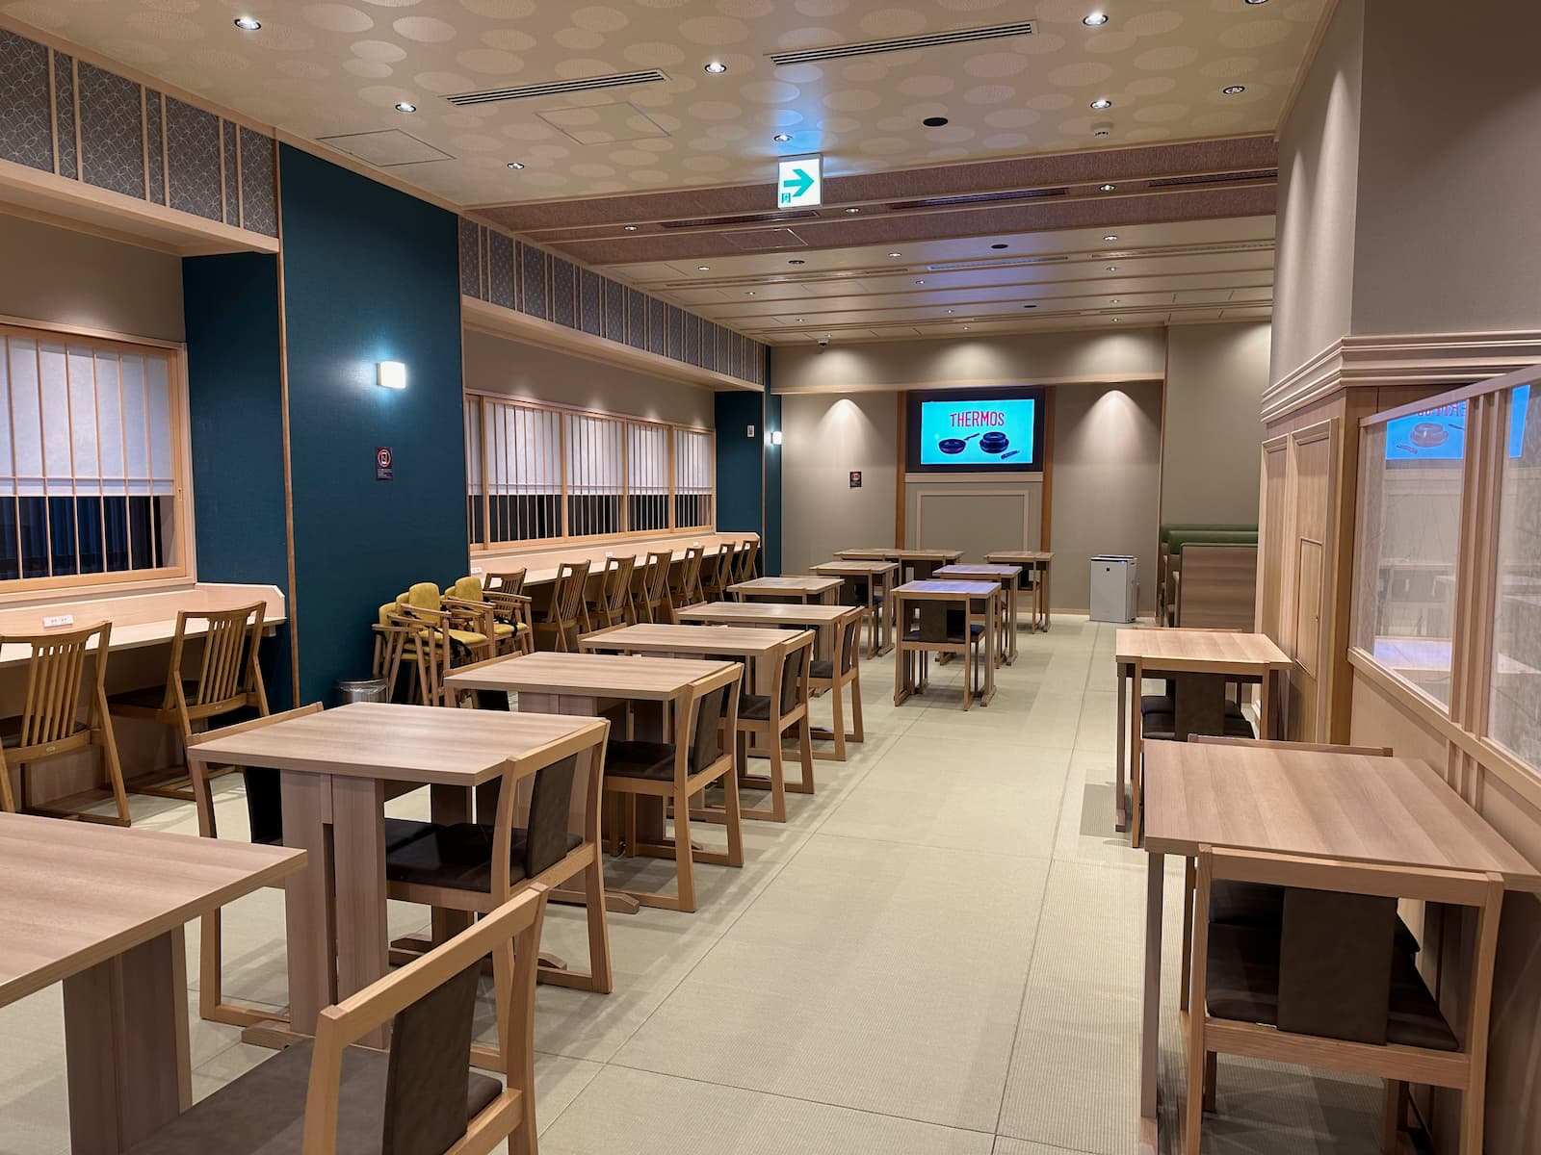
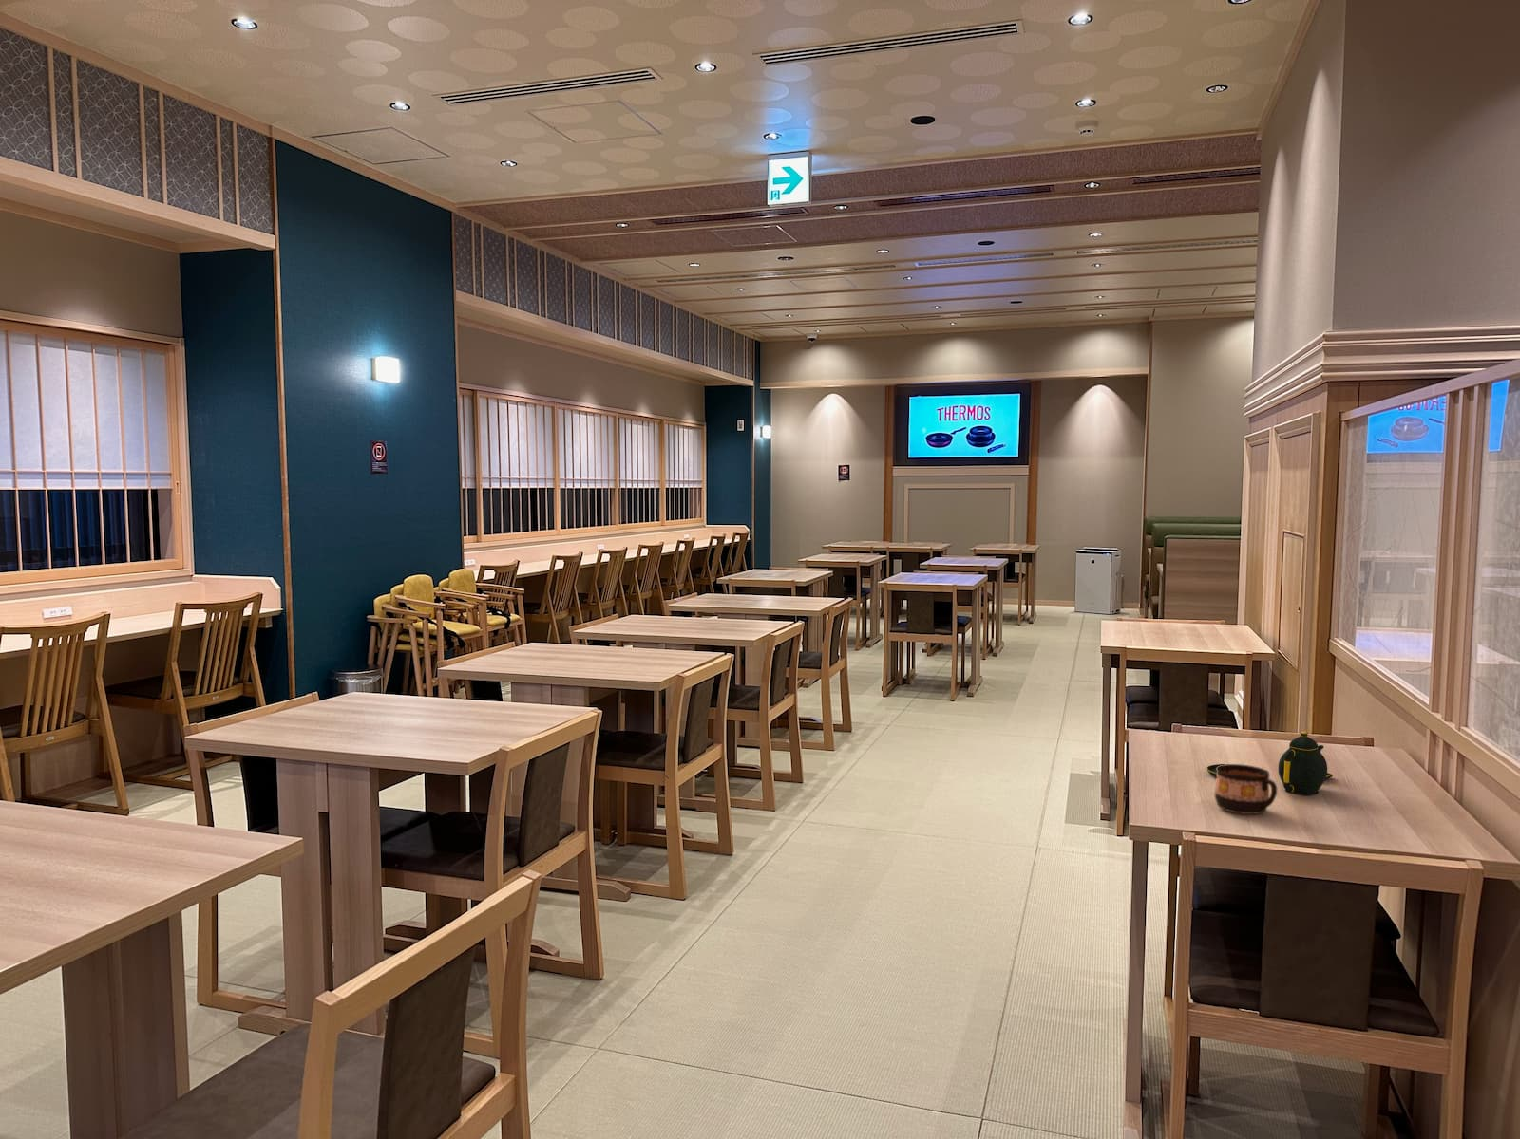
+ teapot (1282, 755)
+ cup (1242, 790)
